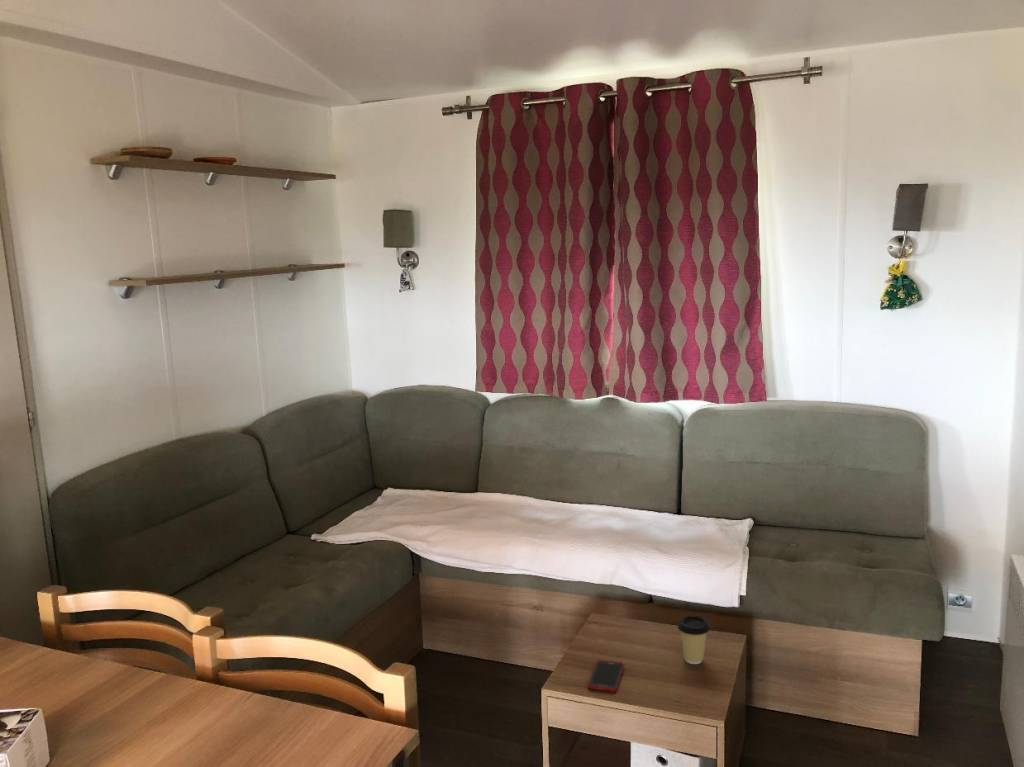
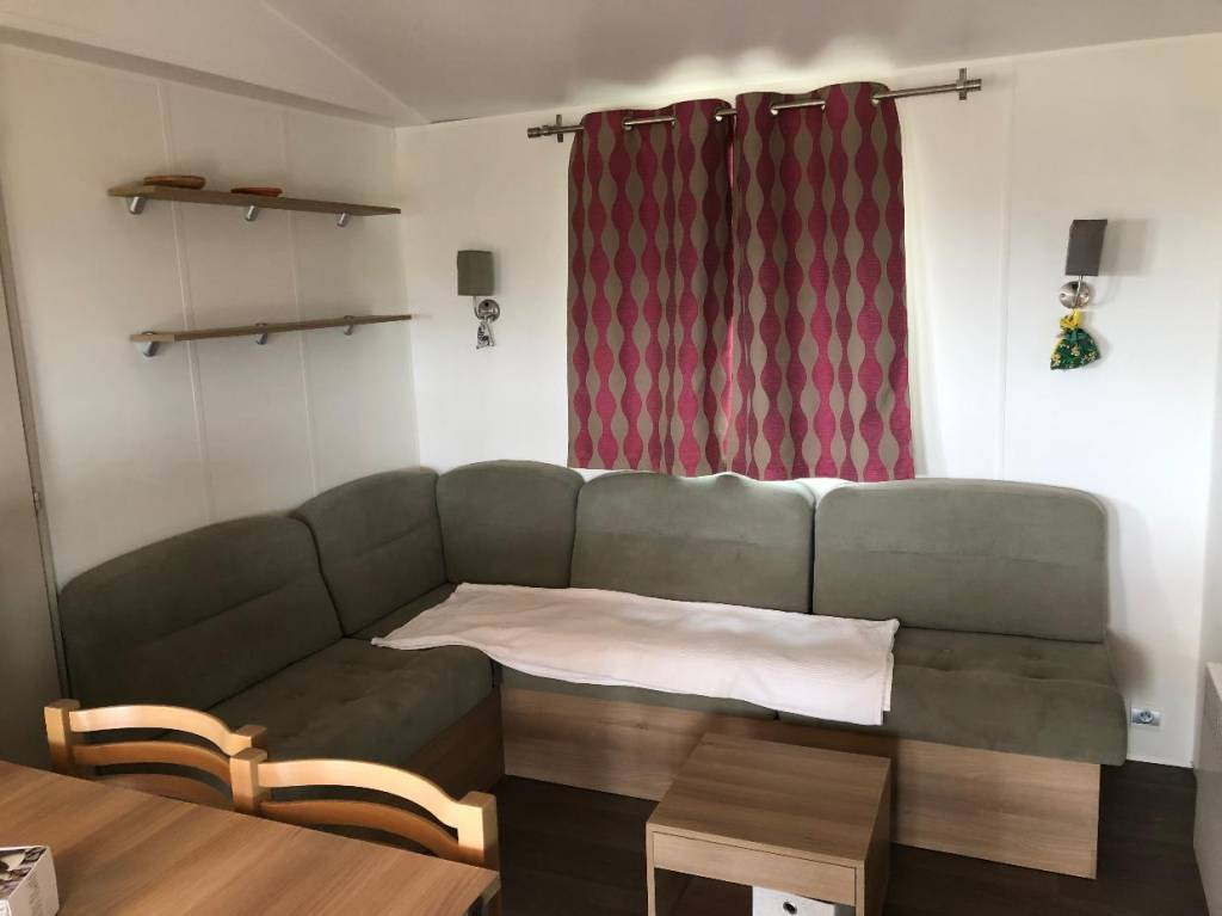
- coffee cup (693, 640)
- cell phone (606, 675)
